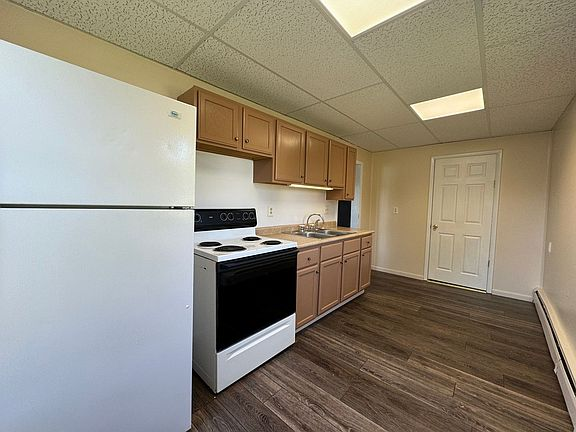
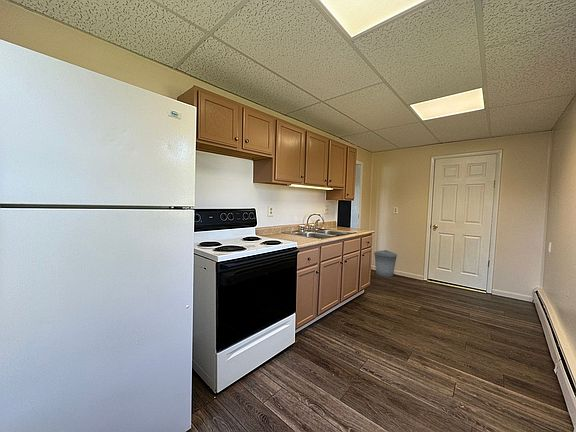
+ trash can (385, 262)
